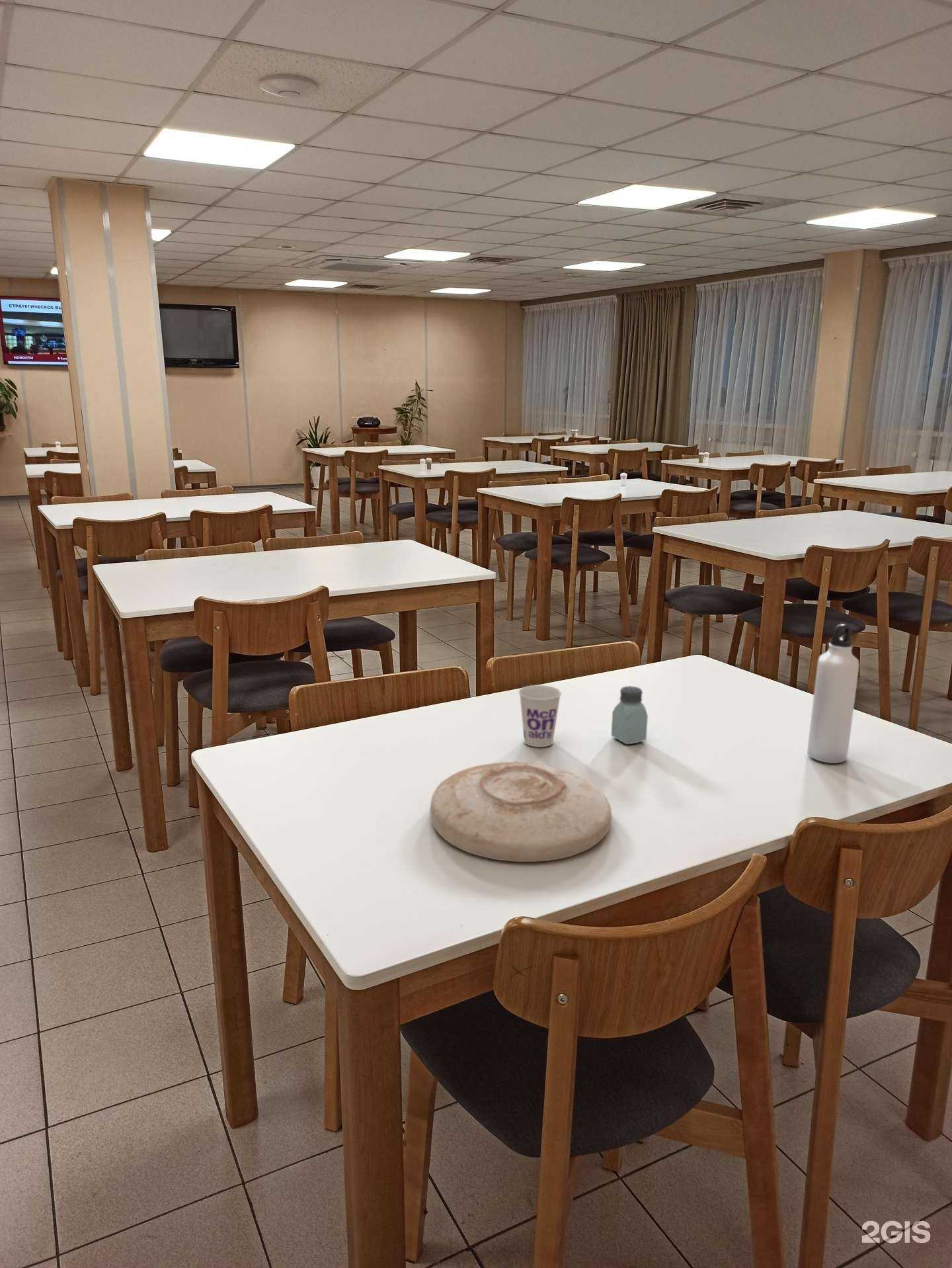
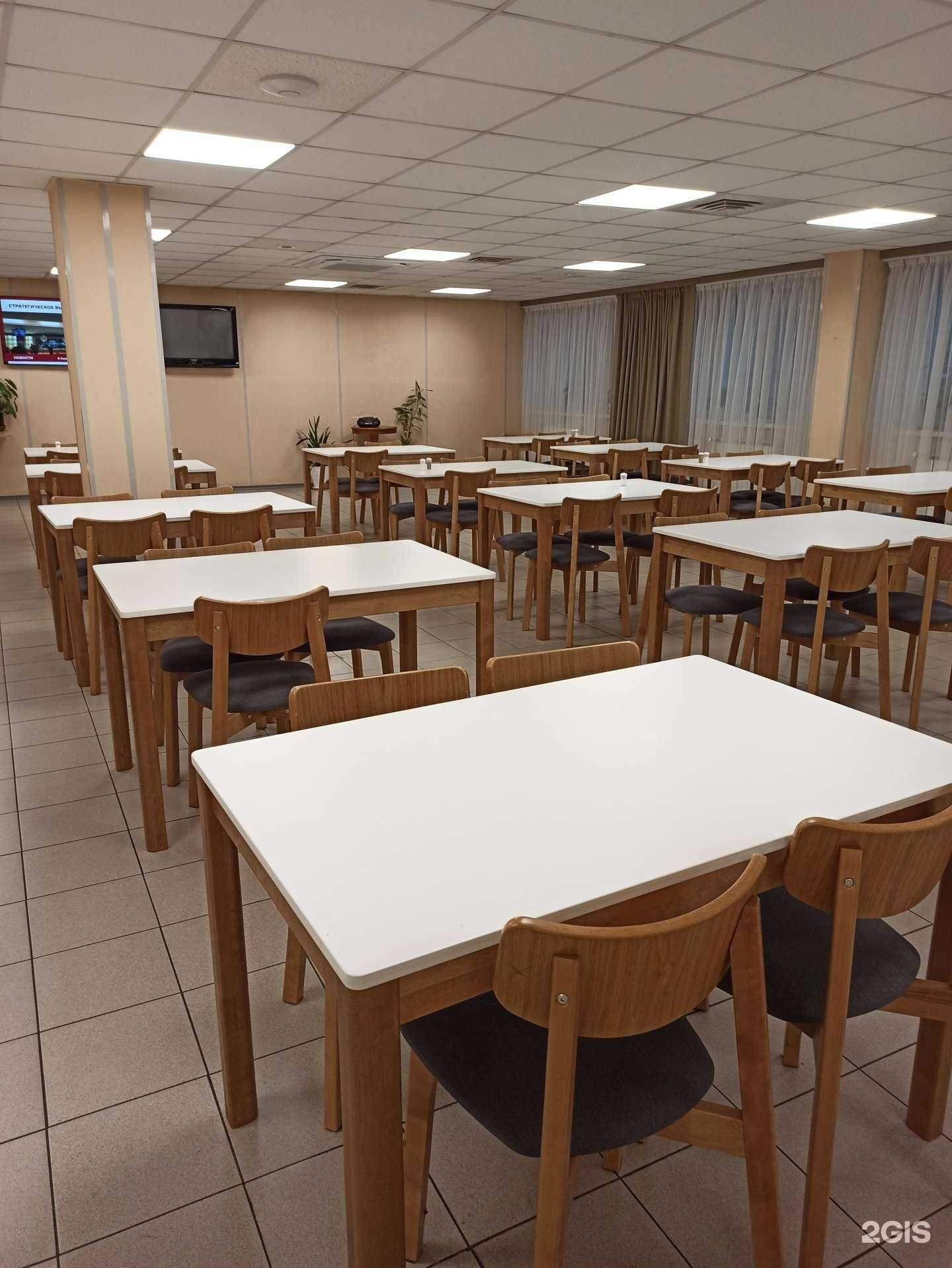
- saltshaker (629, 714)
- cup (539, 716)
- plate (520, 800)
- water bottle (834, 692)
